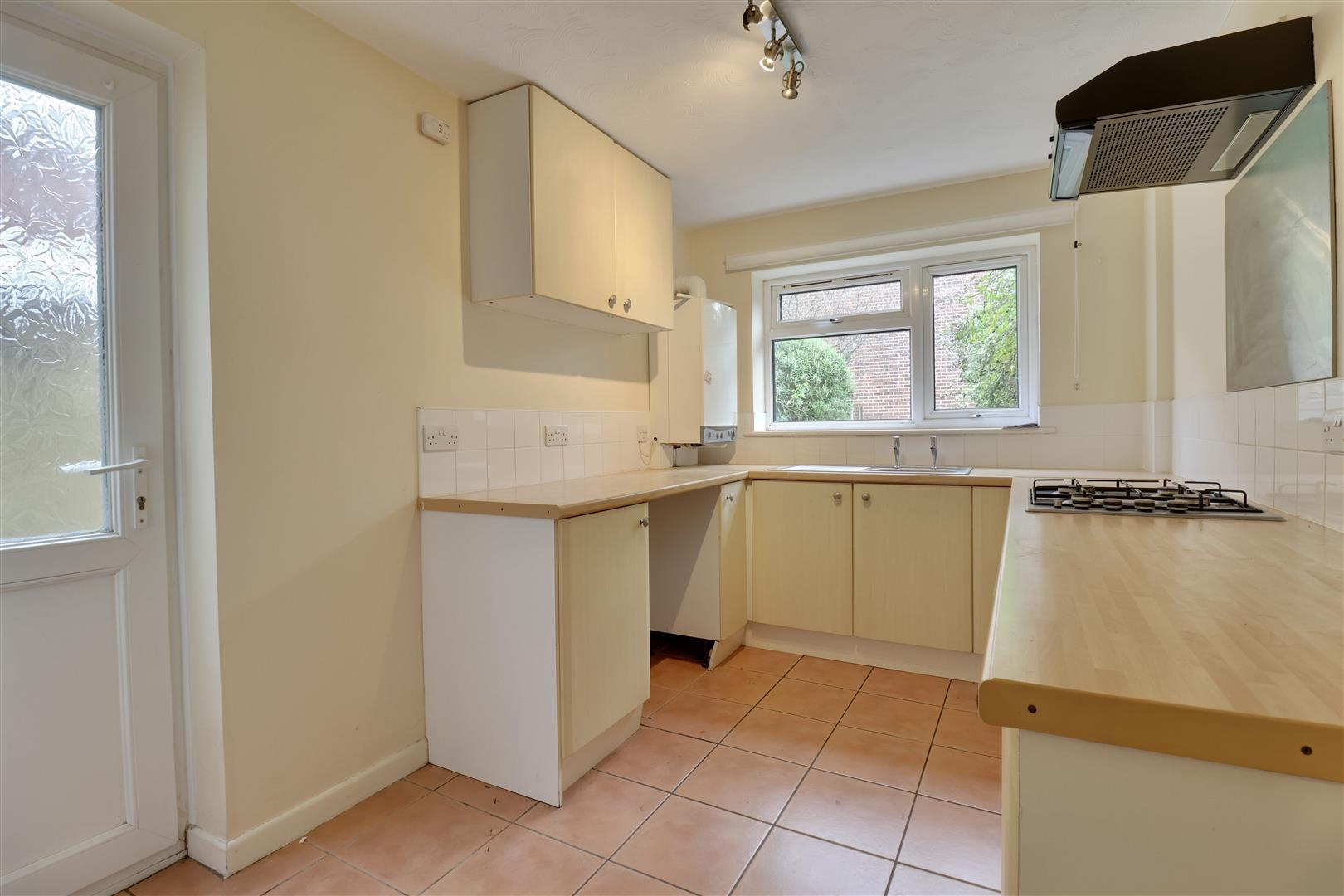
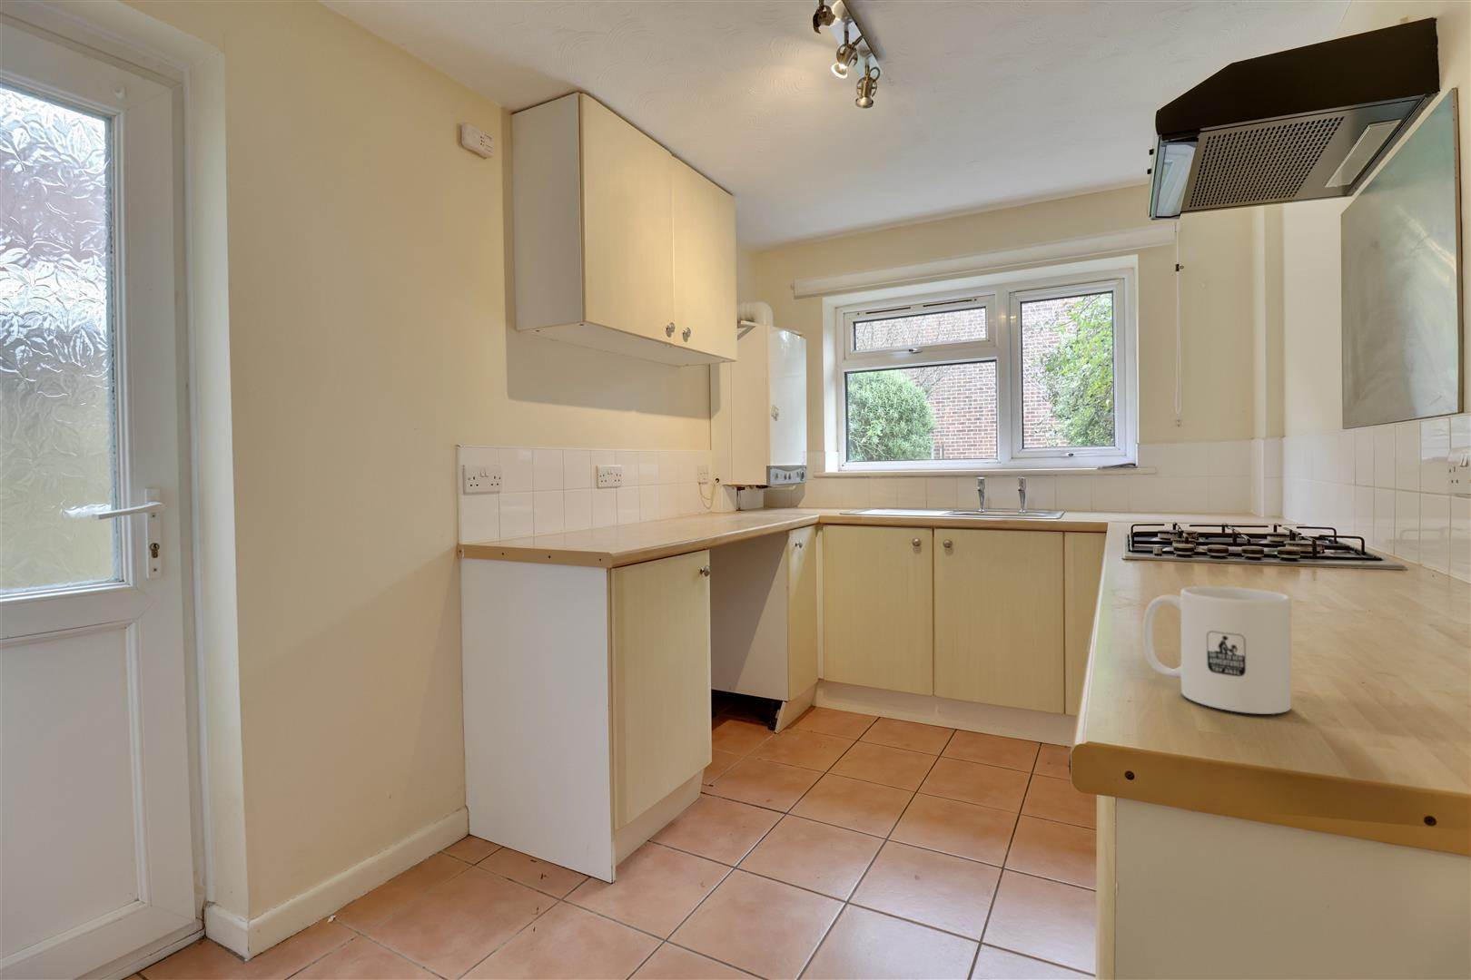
+ mug (1212, 642)
